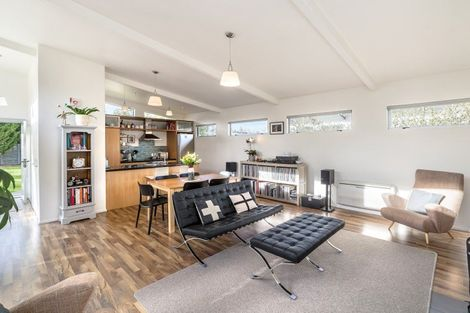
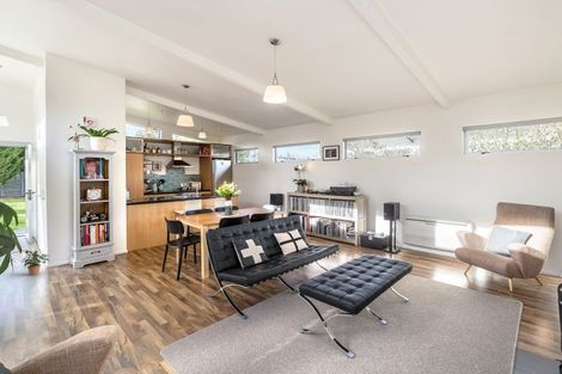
+ potted plant (36, 260)
